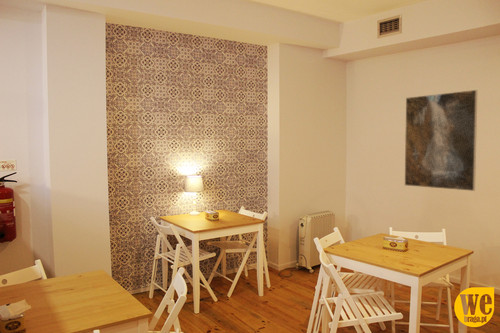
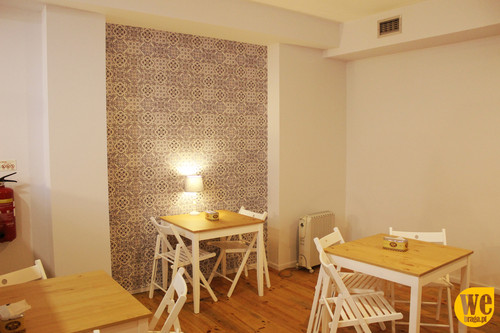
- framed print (438, 141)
